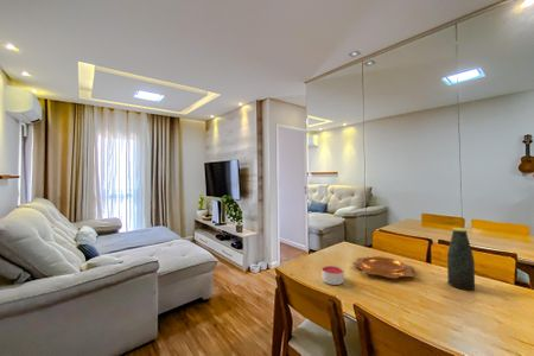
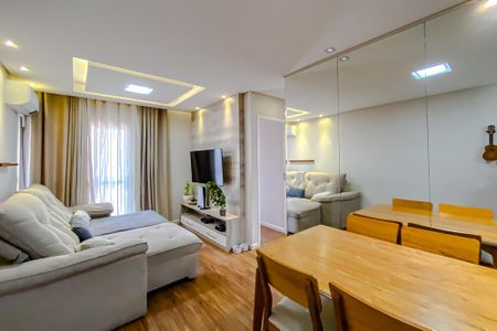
- decorative bowl (382, 266)
- candle (332, 274)
- bottle (459, 256)
